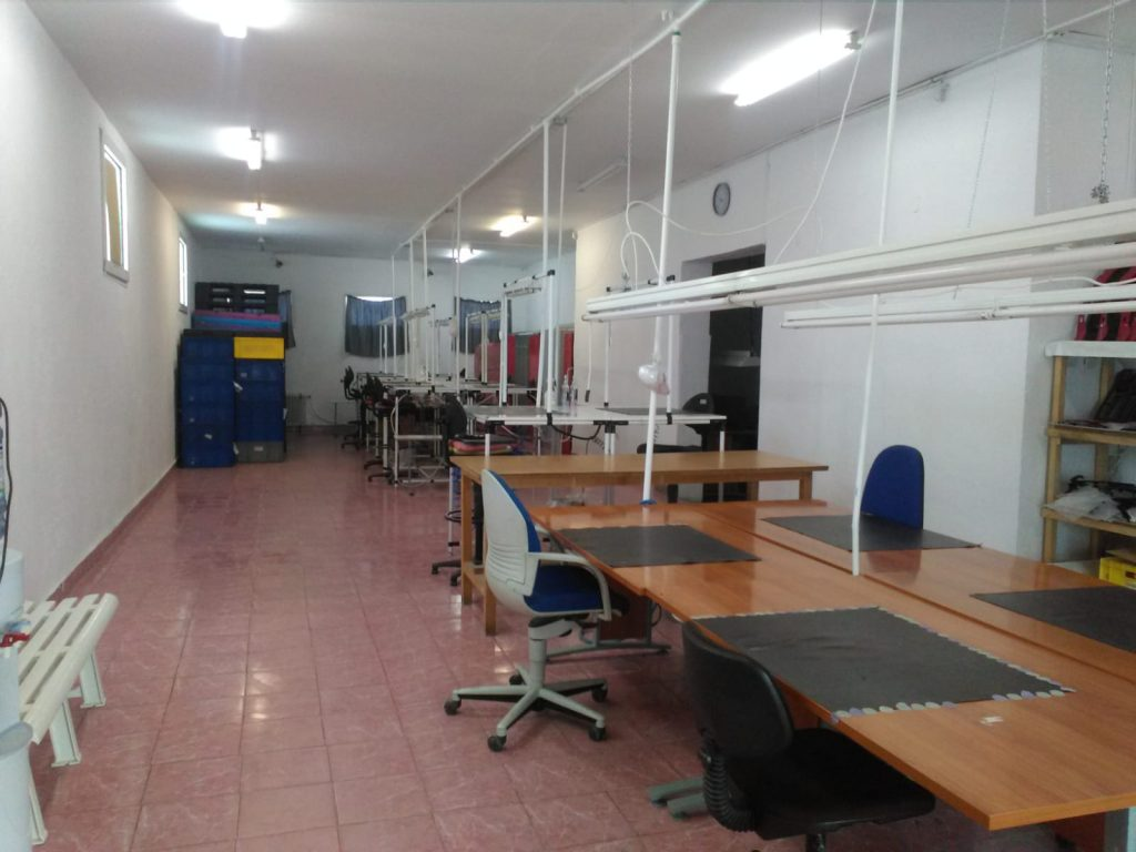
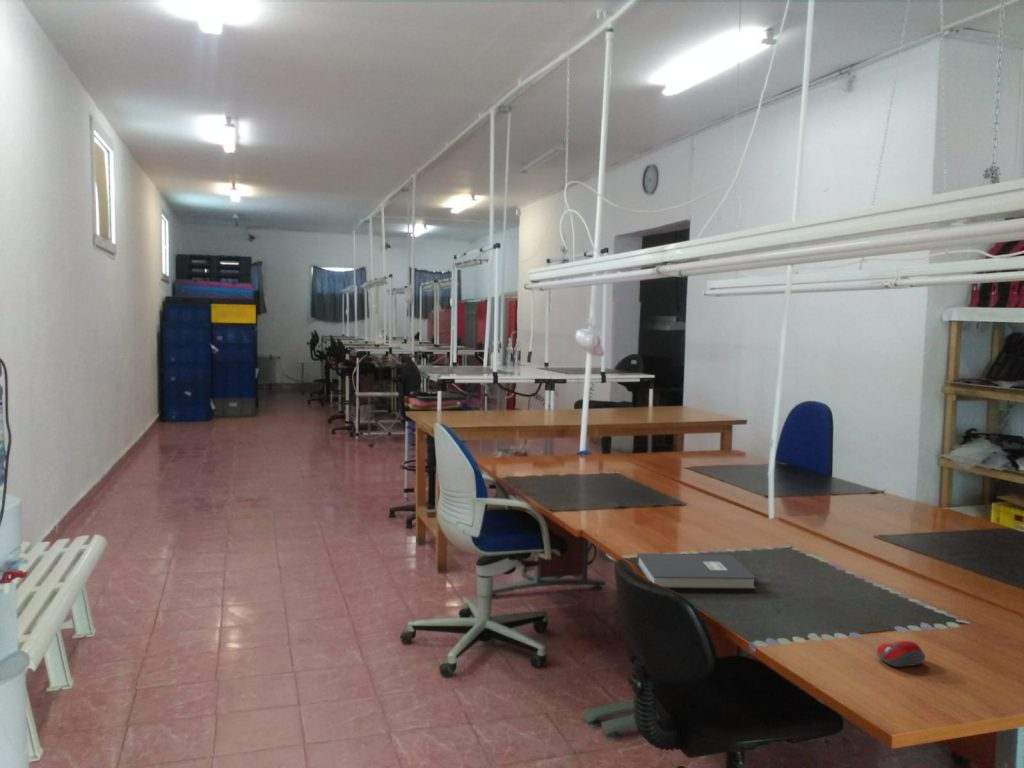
+ computer mouse (901, 651)
+ book (693, 570)
